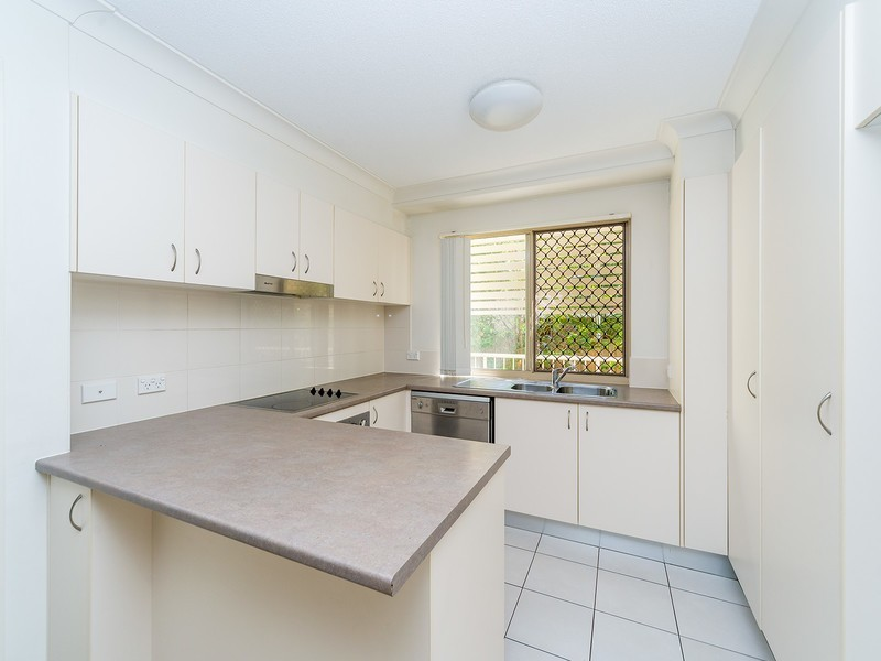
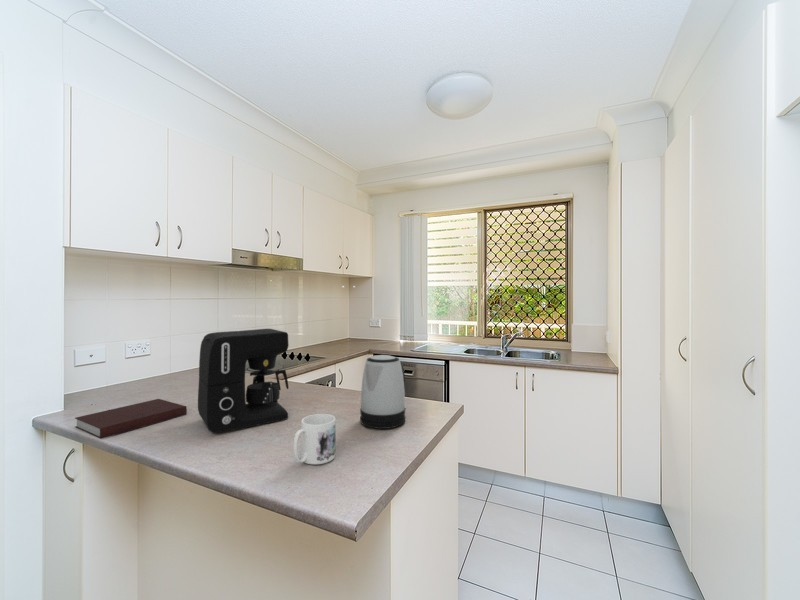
+ notebook (133, 416)
+ mug (313, 440)
+ kettle (386, 387)
+ coffee maker (250, 375)
